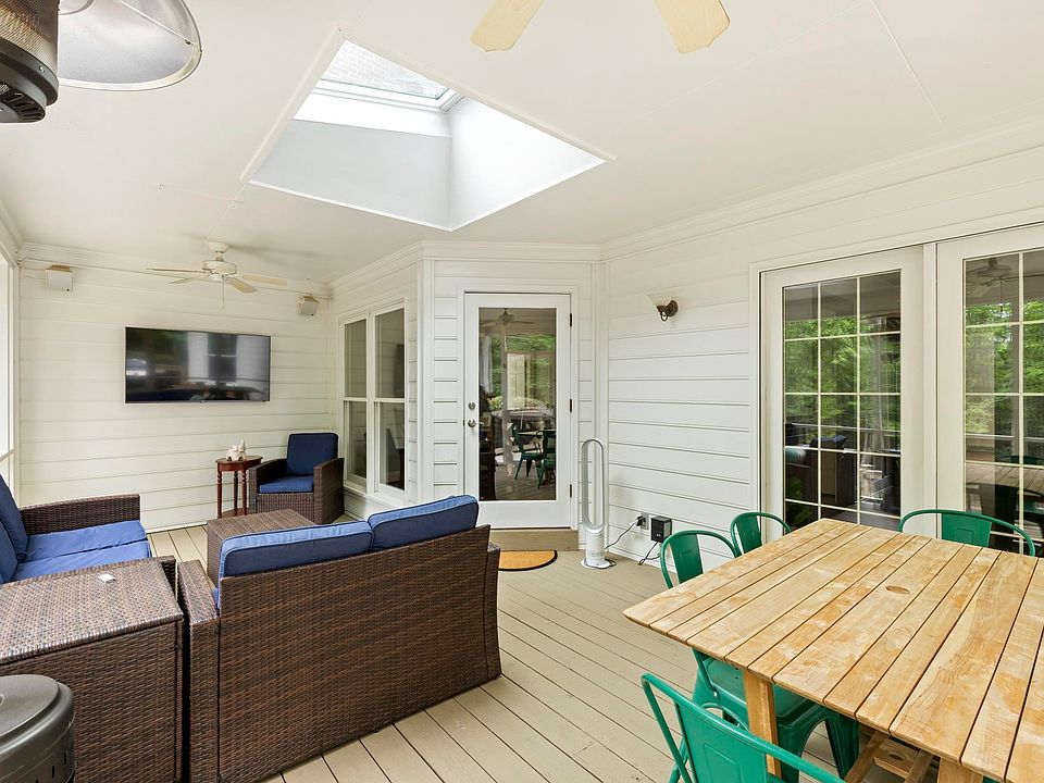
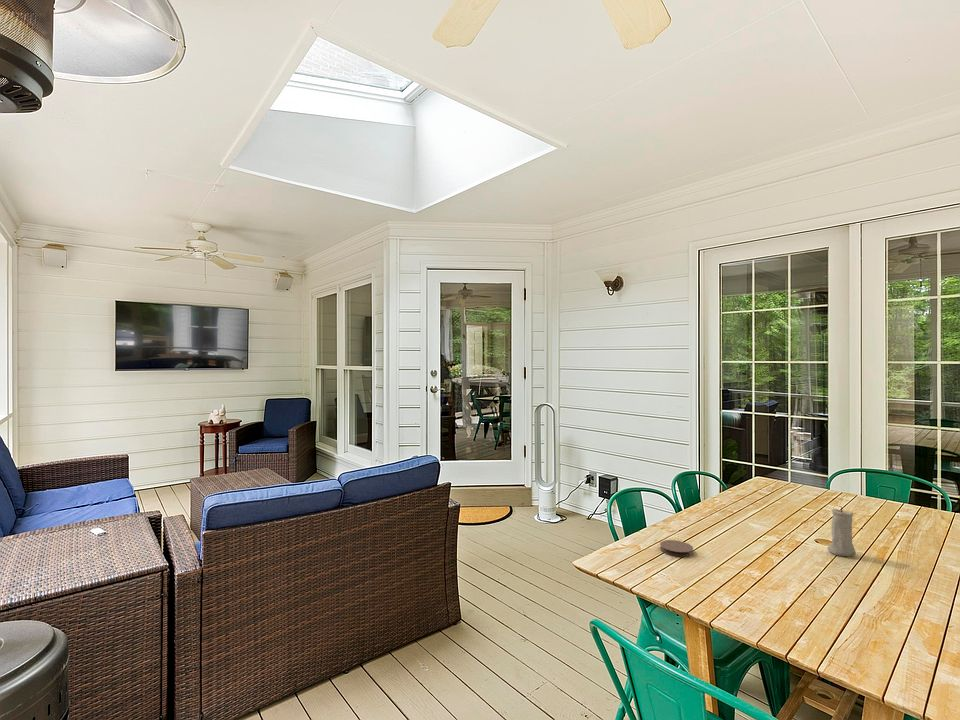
+ coaster (676, 548)
+ candle (841, 529)
